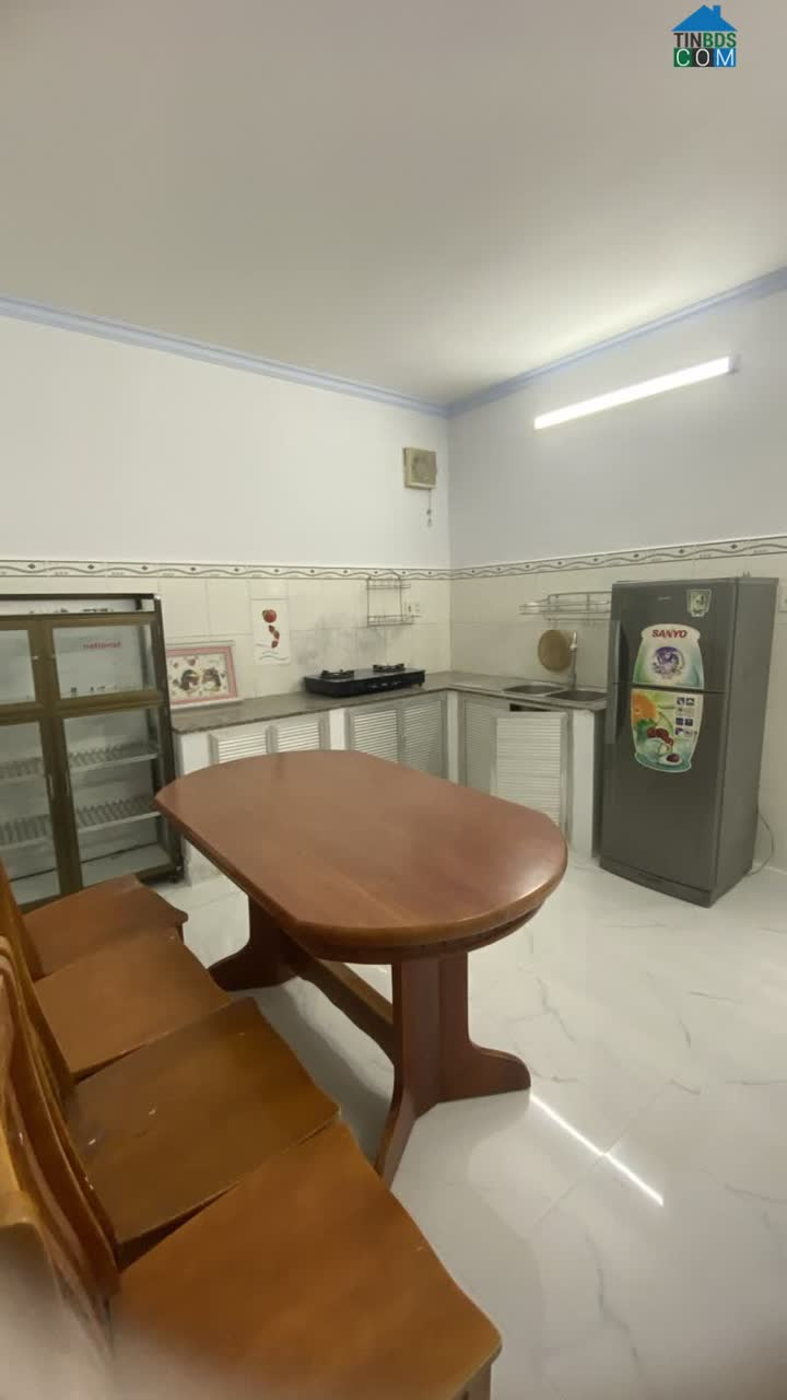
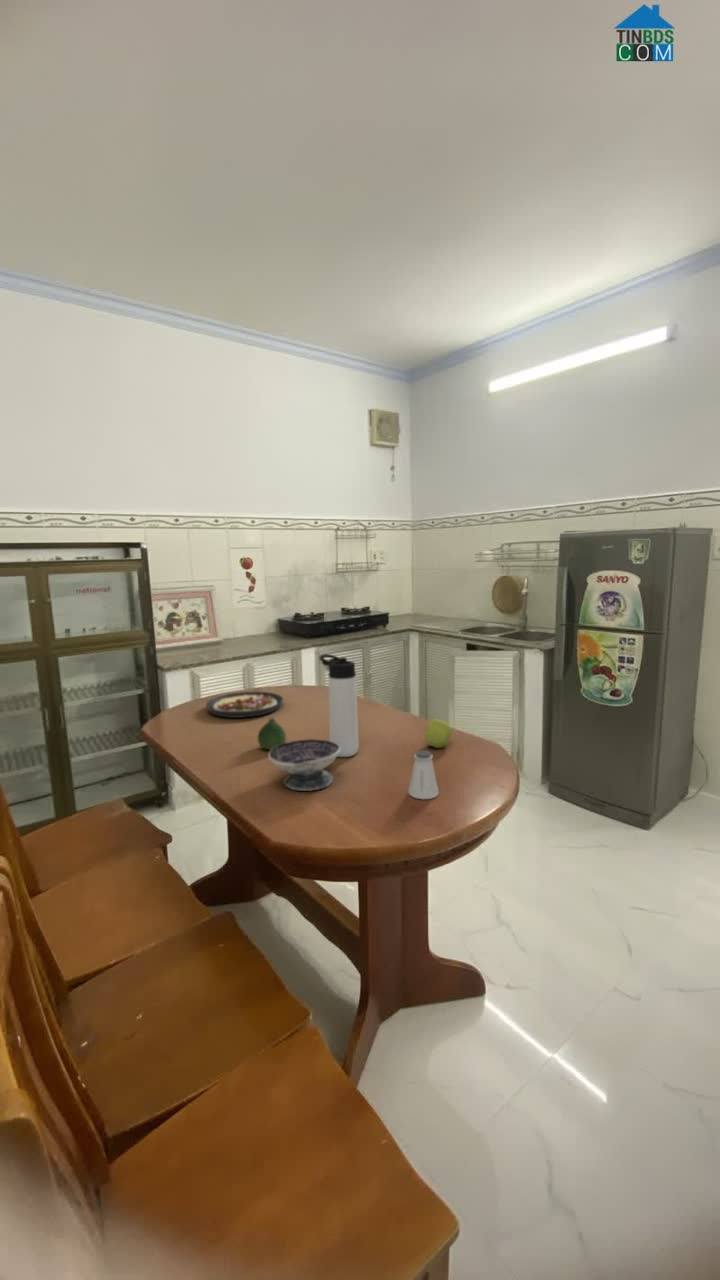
+ fruit (271, 731)
+ apple (438, 732)
+ thermos bottle (338, 704)
+ saltshaker (423, 772)
+ bowl (304, 764)
+ plate (245, 702)
